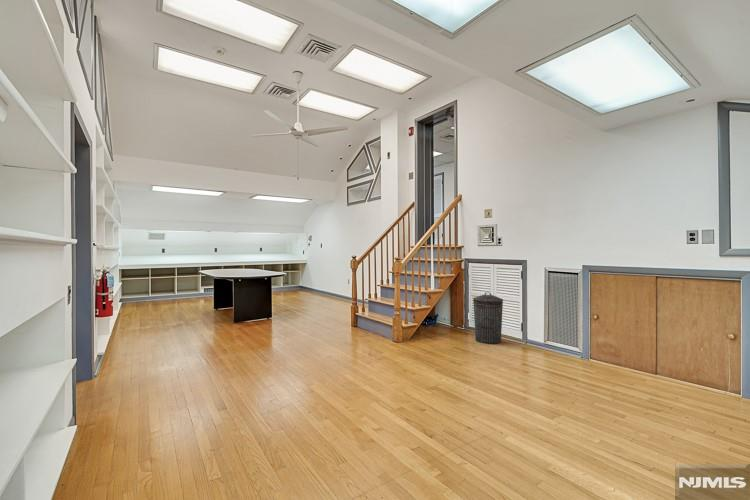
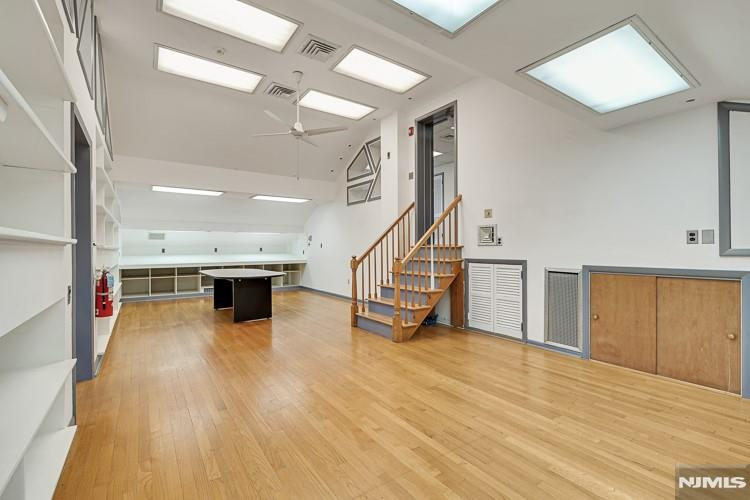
- trash can (488, 316)
